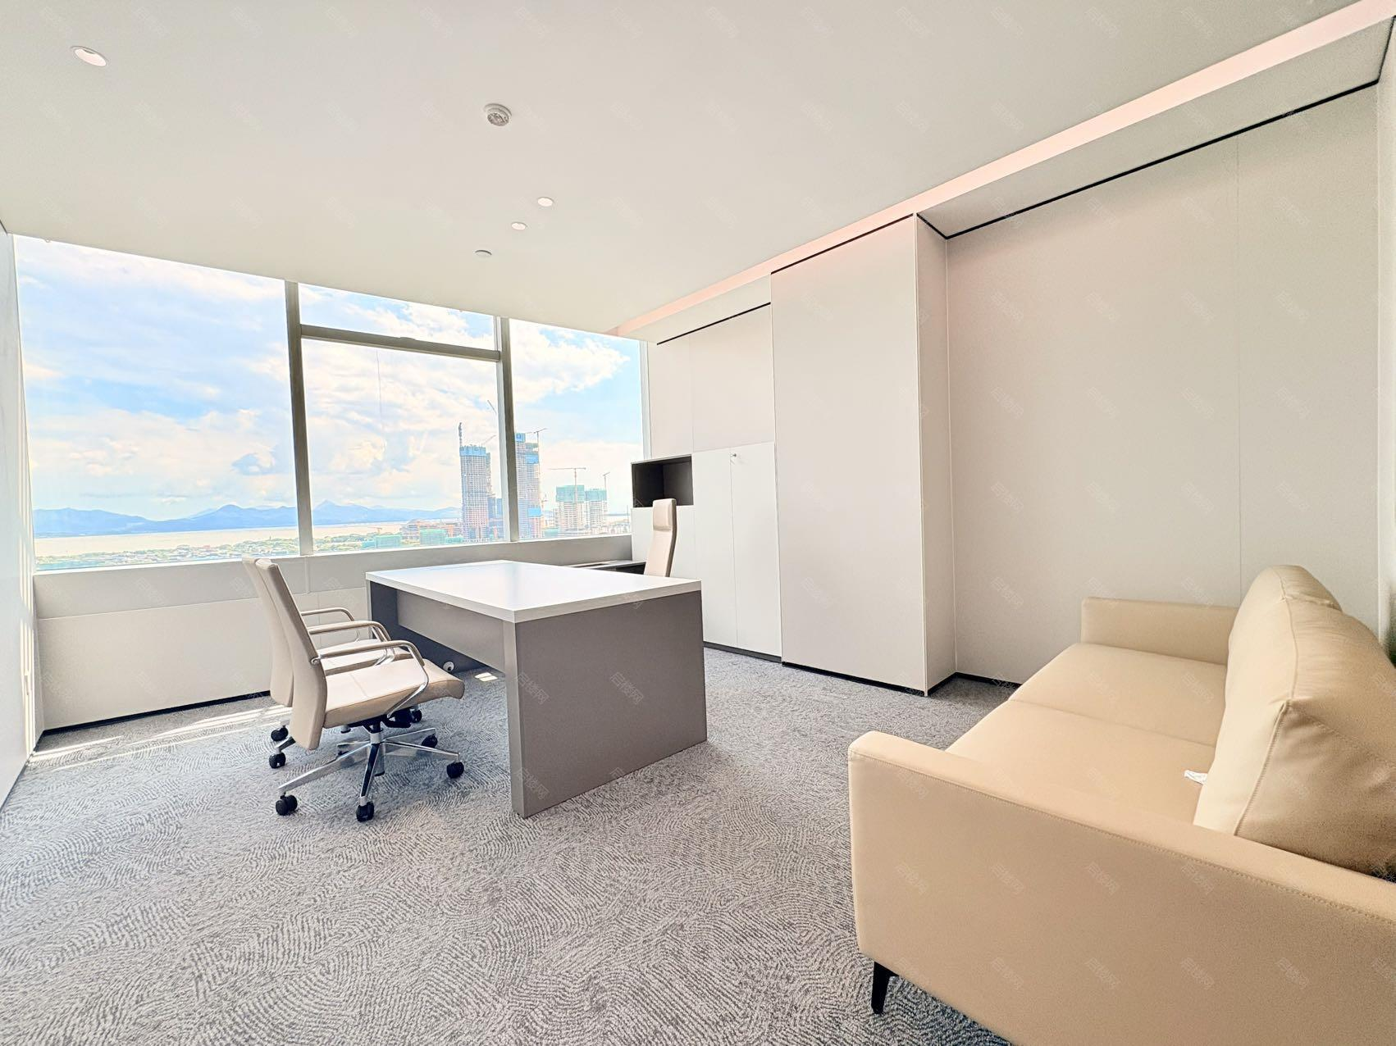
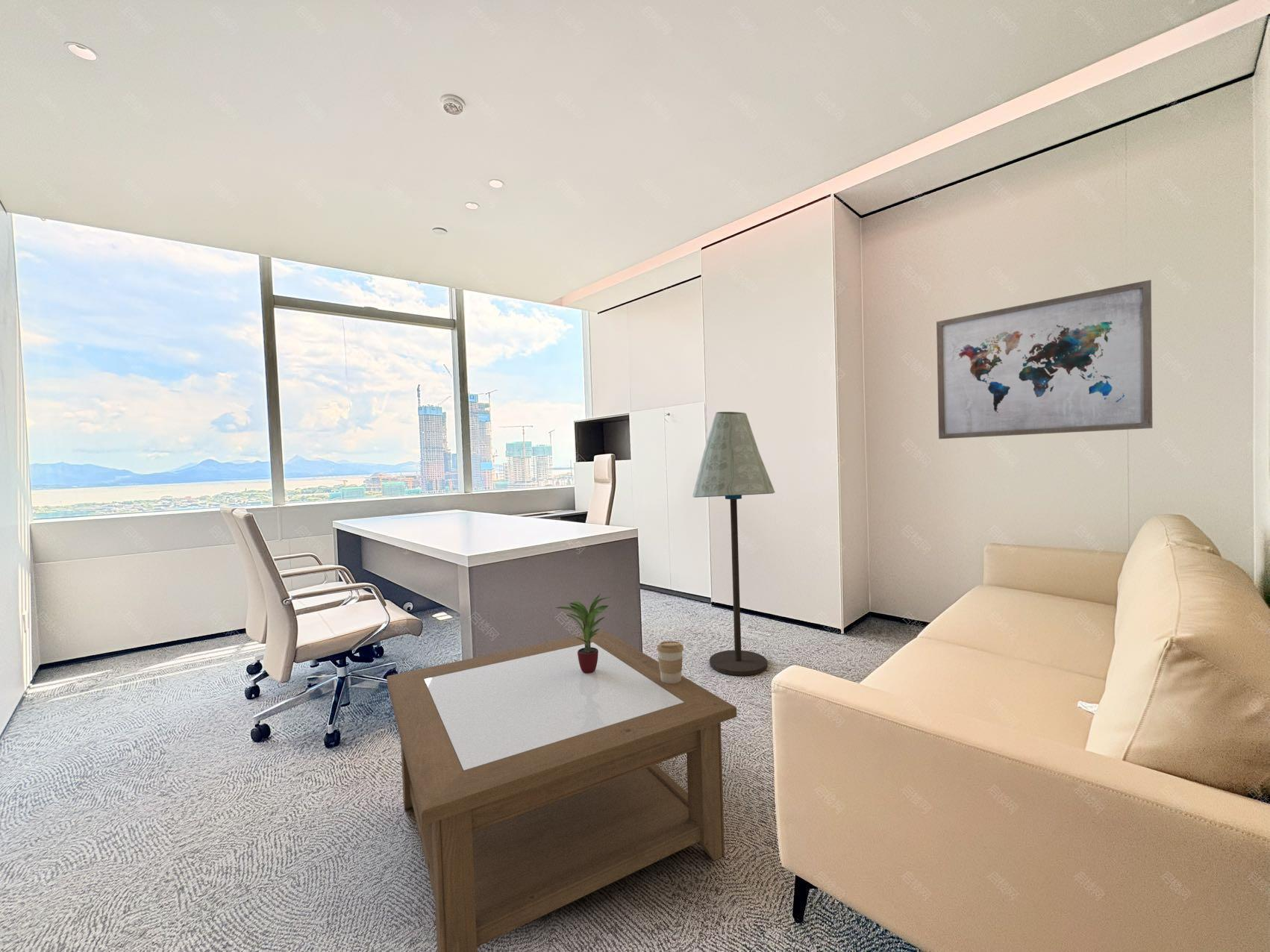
+ coffee table (547, 758)
+ wall art (1032, 369)
+ potted plant (583, 633)
+ floor lamp (734, 538)
+ coffee cup (670, 660)
